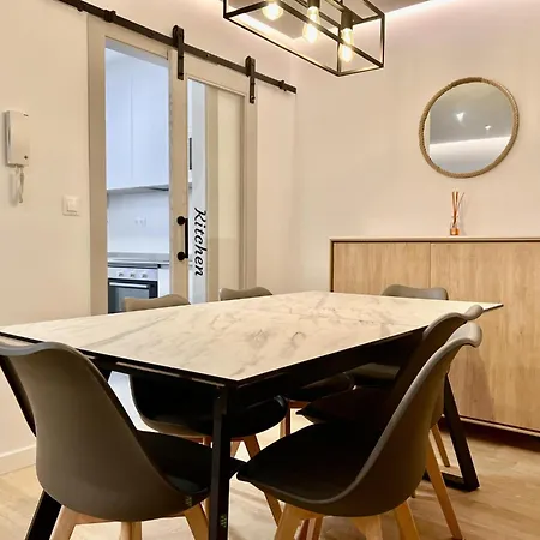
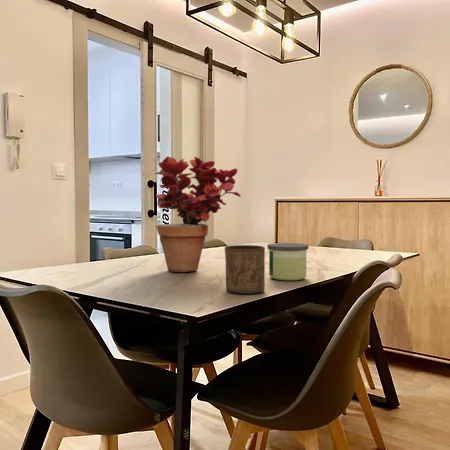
+ candle (287, 261)
+ cup (244, 268)
+ potted plant (191, 214)
